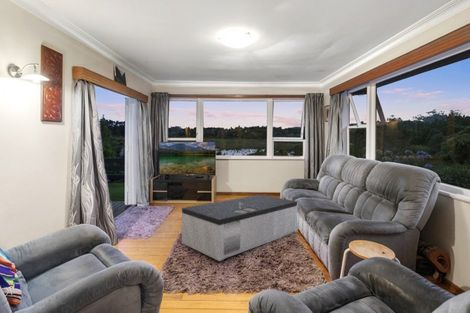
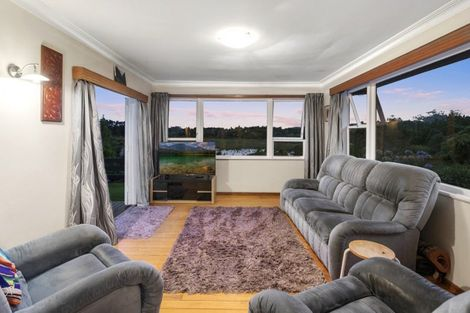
- coffee table (243, 218)
